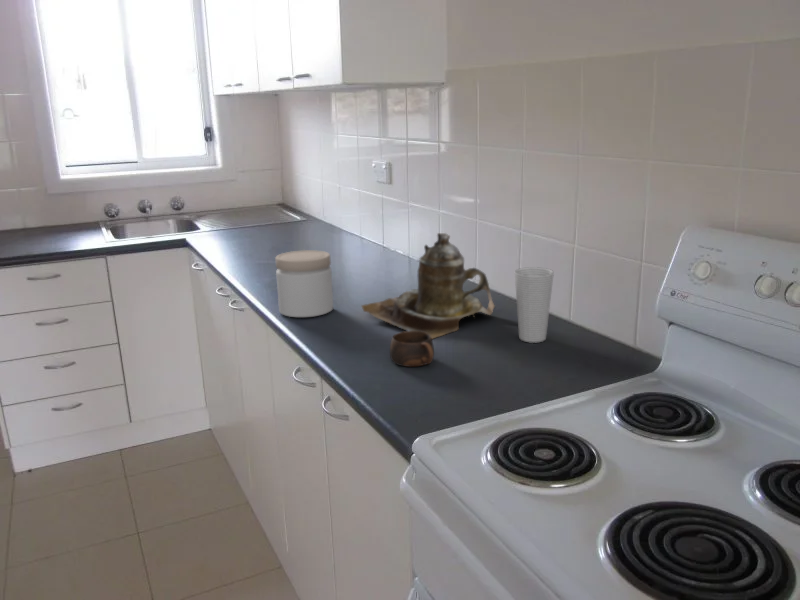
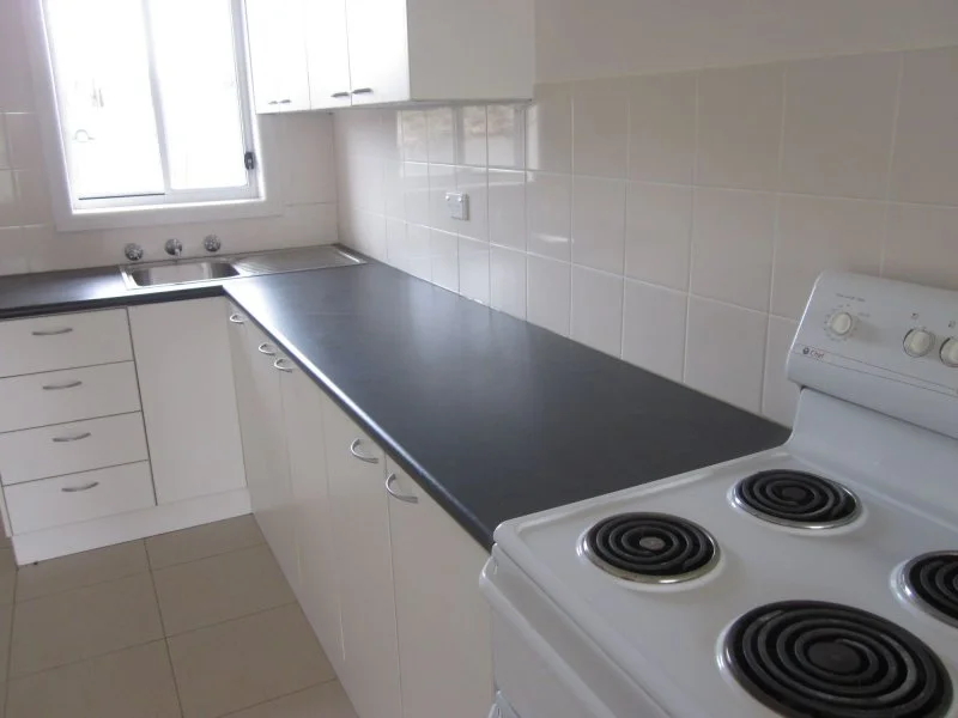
- jar (304, 283)
- cup (414, 350)
- cup (533, 305)
- teapot (429, 275)
